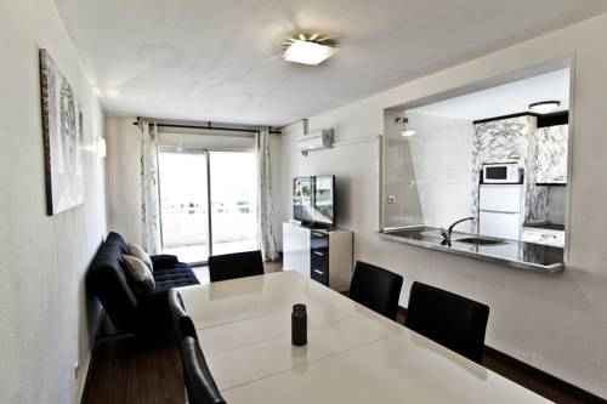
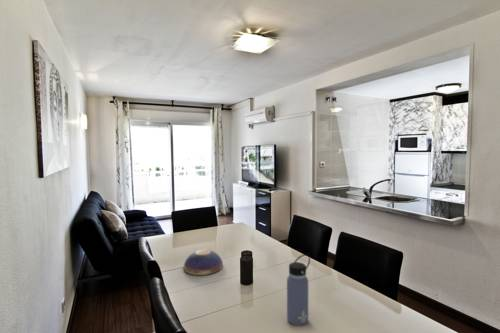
+ decorative bowl (203, 258)
+ water bottle (298, 288)
